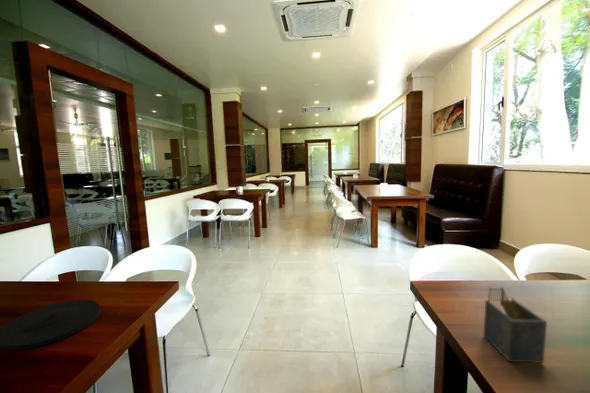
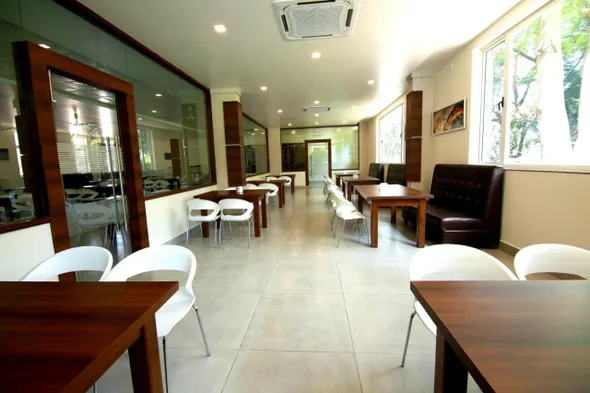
- plate (51, 318)
- napkin holder (512, 321)
